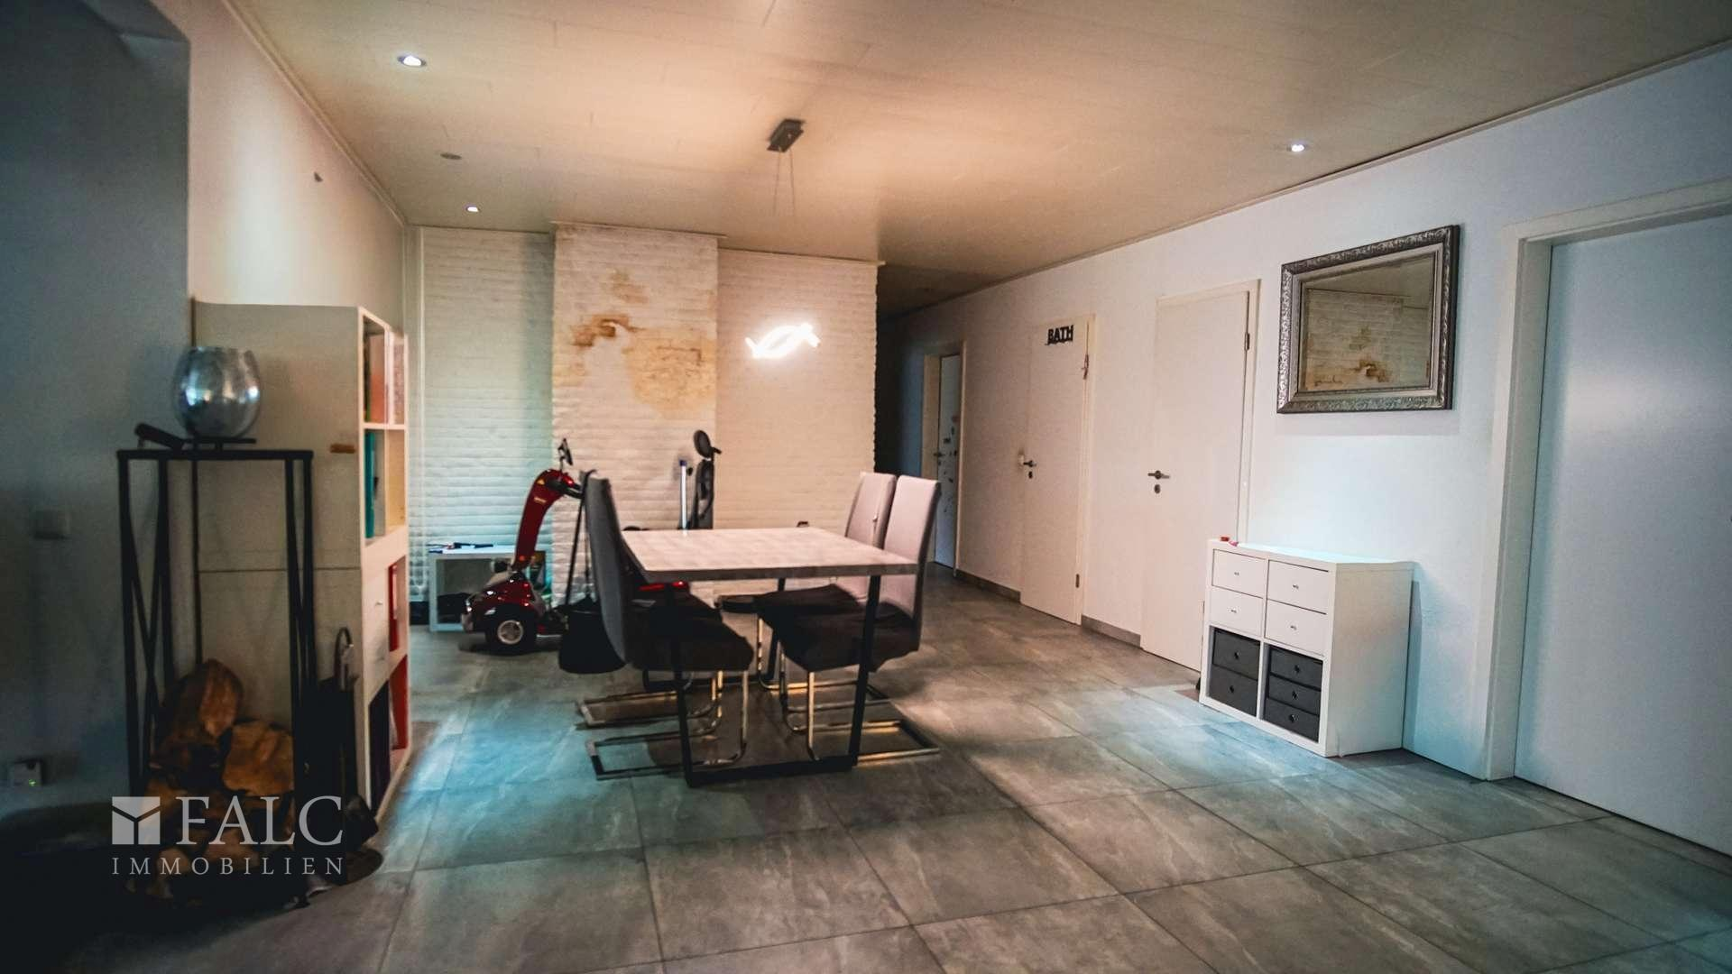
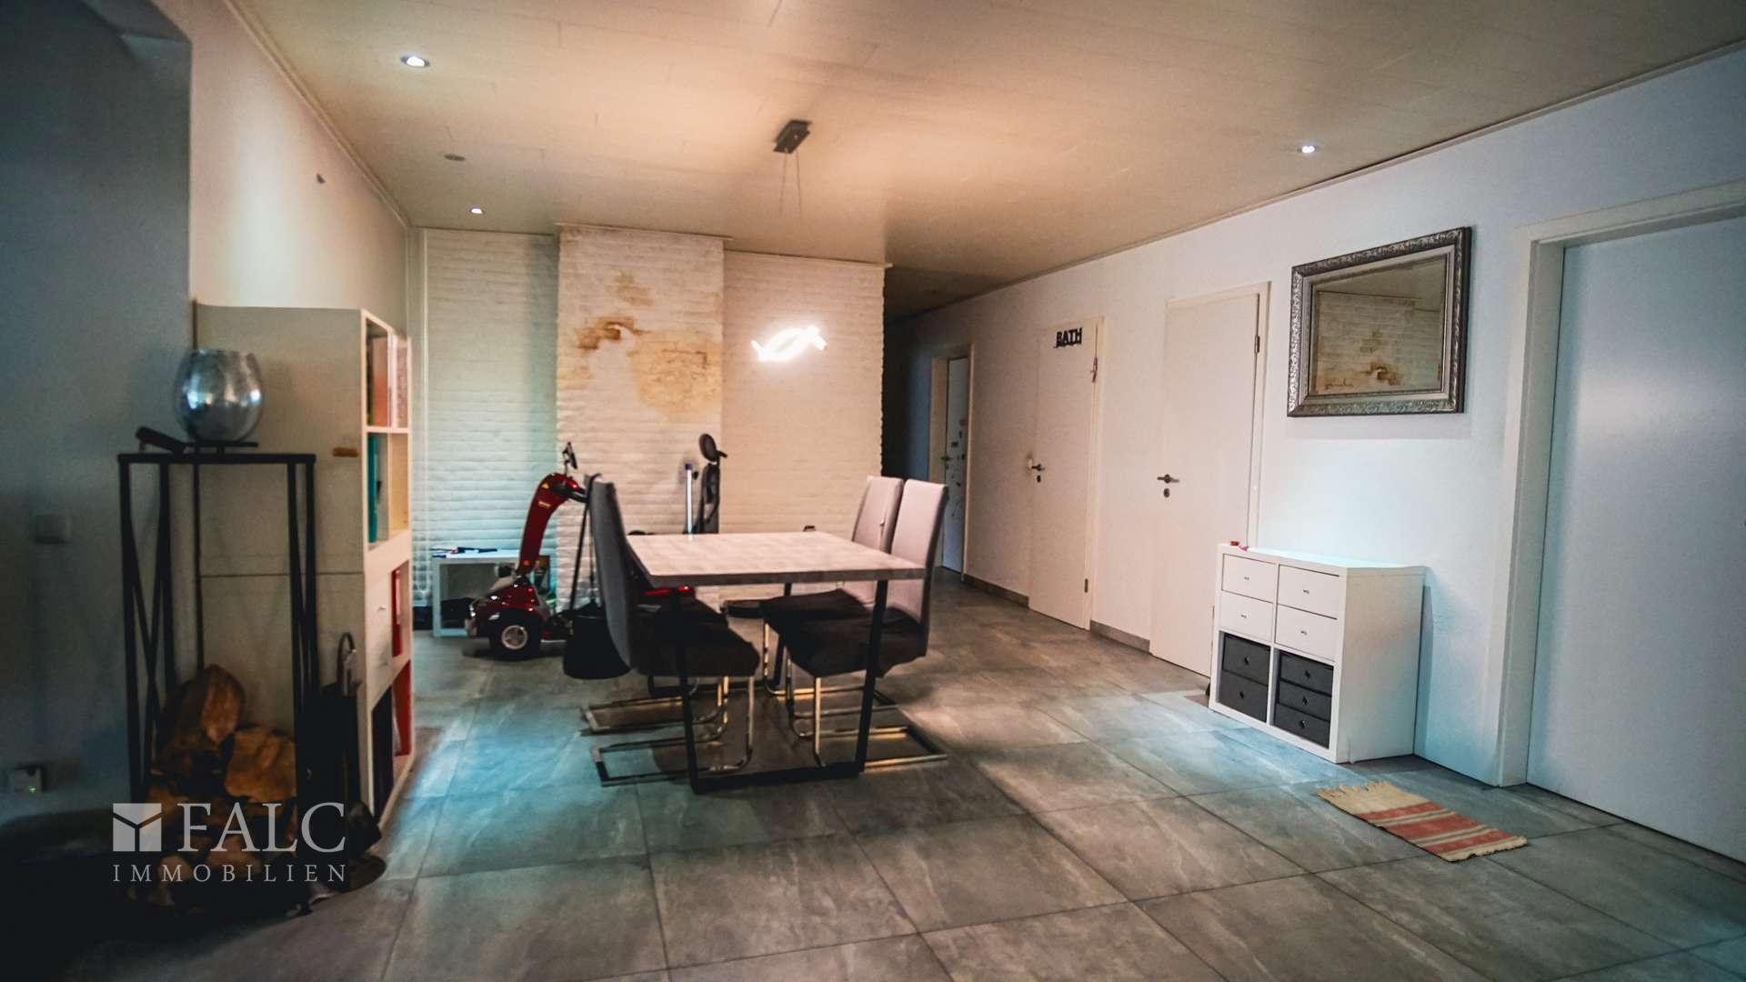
+ rug (1409, 813)
